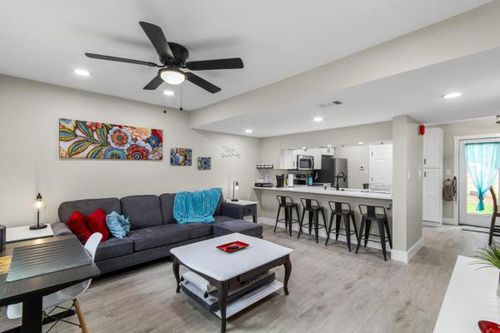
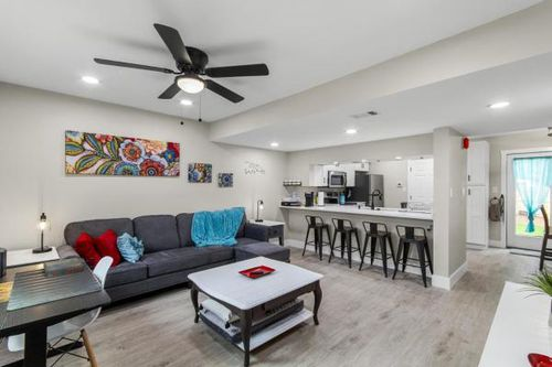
+ board game (63, 266)
